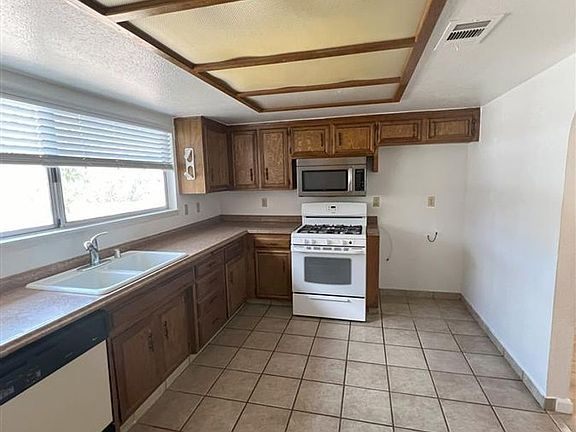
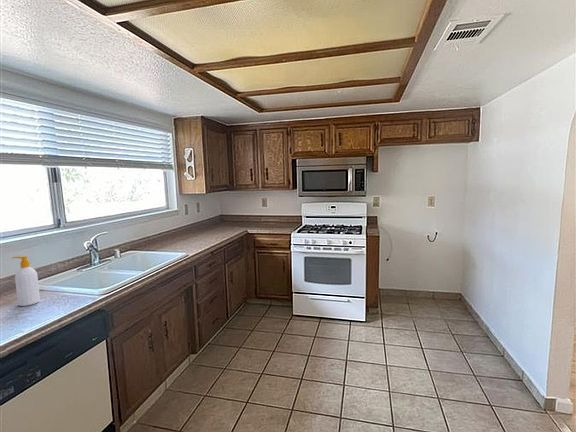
+ soap bottle (25, 279)
